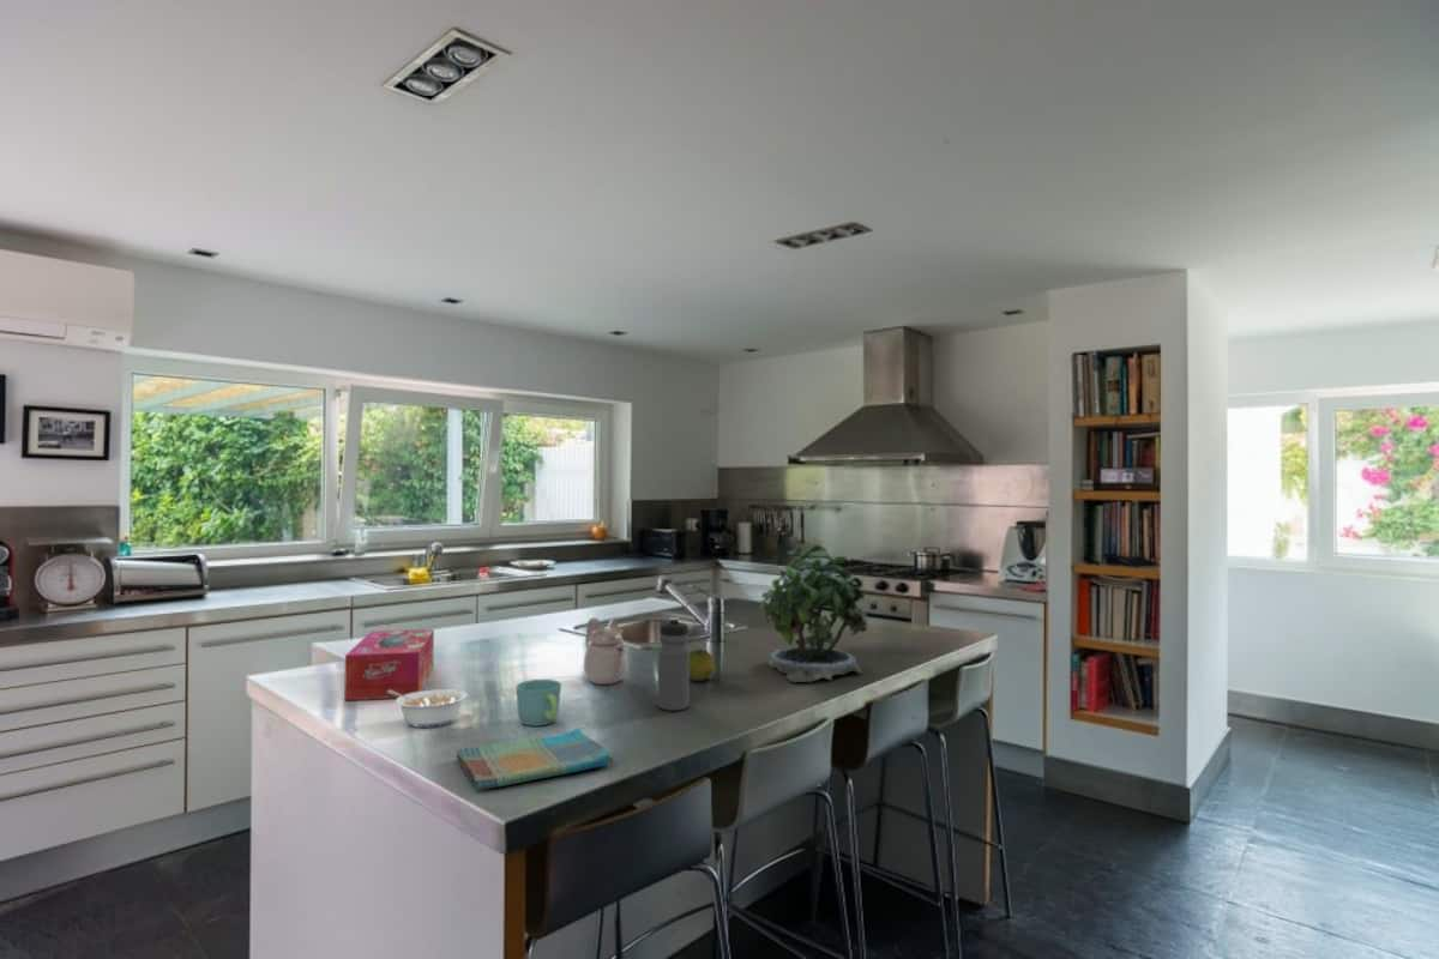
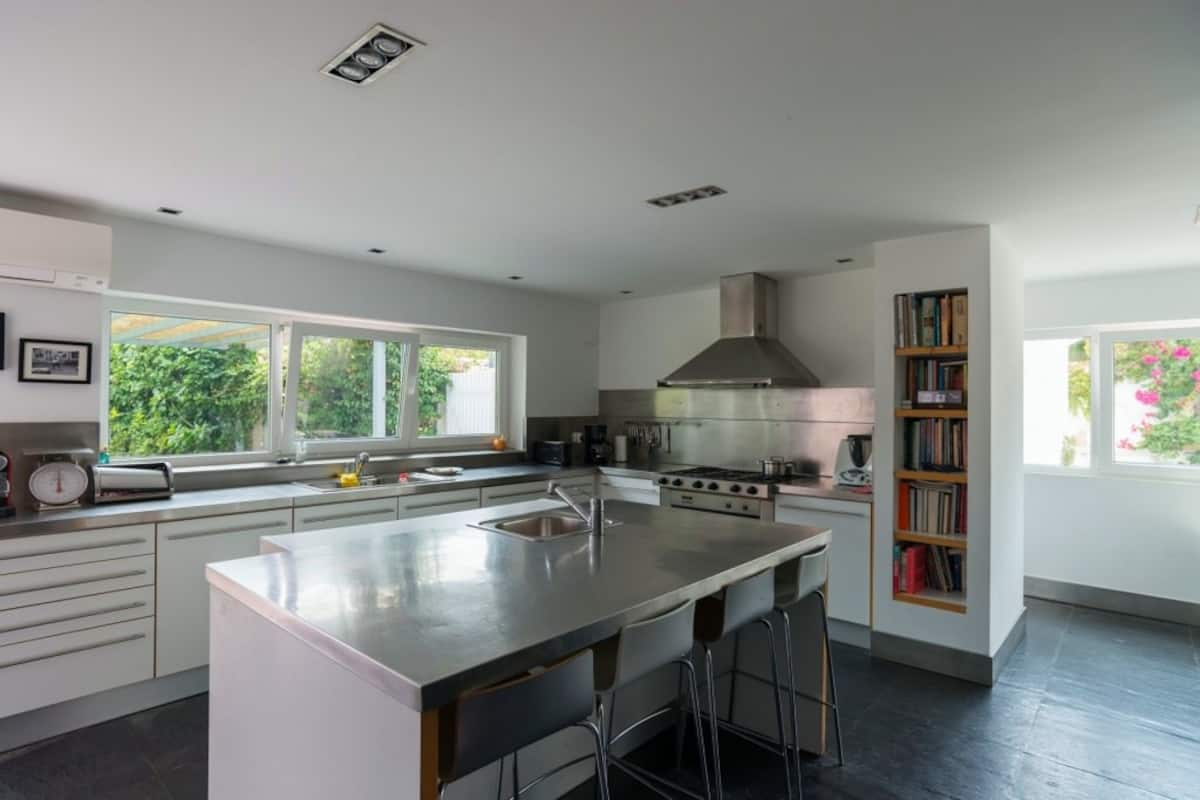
- teapot (603, 649)
- tissue box (392, 662)
- water bottle (673, 662)
- potted plant (812, 603)
- mug (541, 704)
- fruit (698, 664)
- dish towel (534, 755)
- legume (428, 707)
